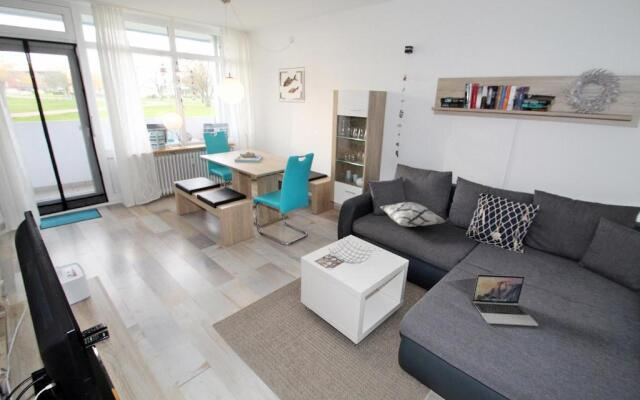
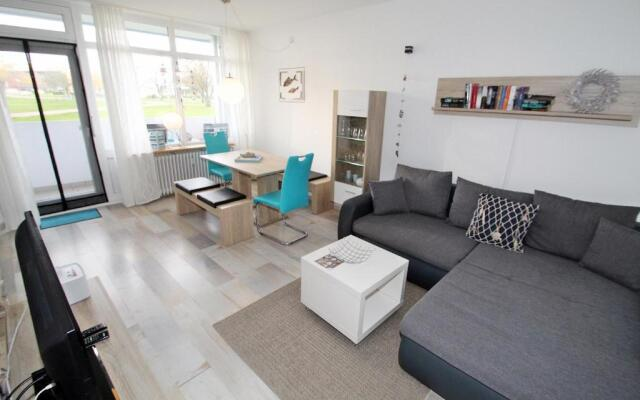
- decorative pillow (410, 213)
- laptop (506, 299)
